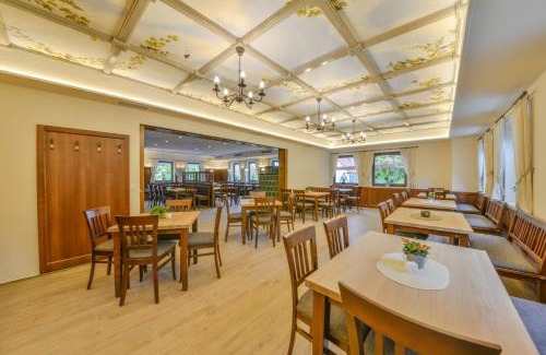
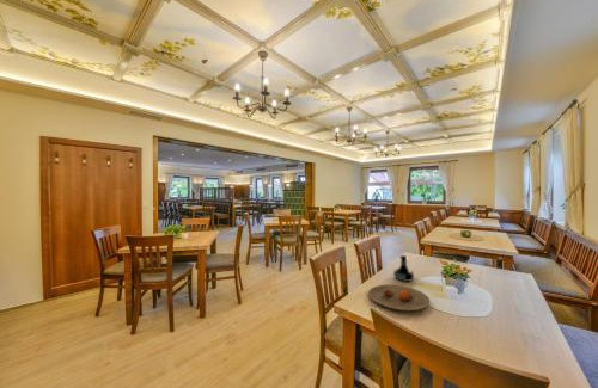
+ tequila bottle (403, 266)
+ plate (397, 292)
